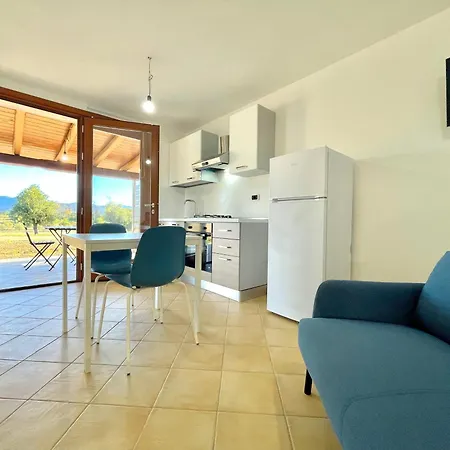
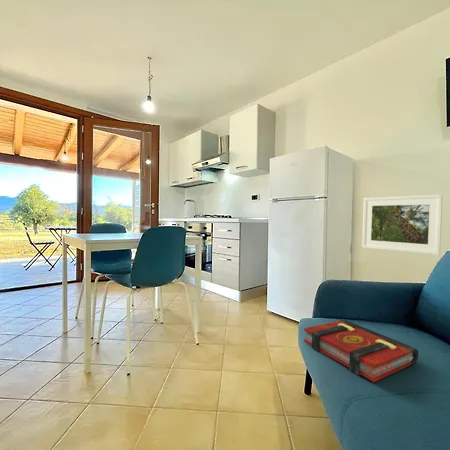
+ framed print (398, 223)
+ book (356, 344)
